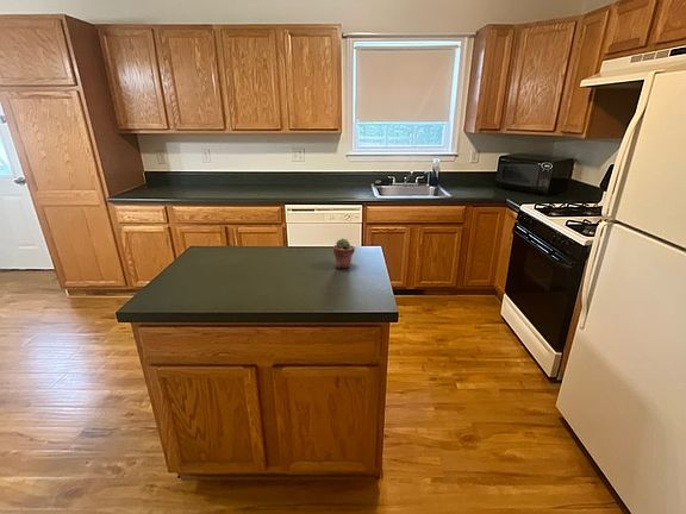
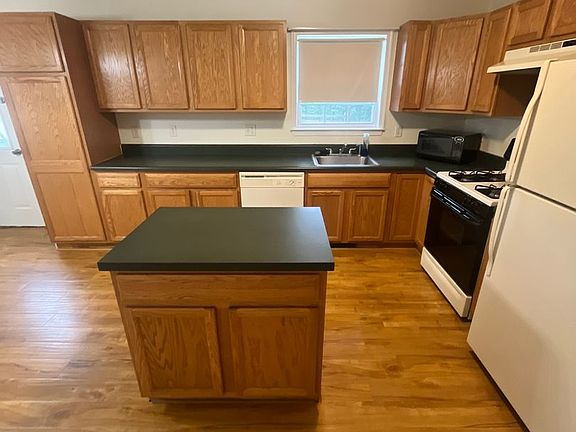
- potted succulent (343, 252)
